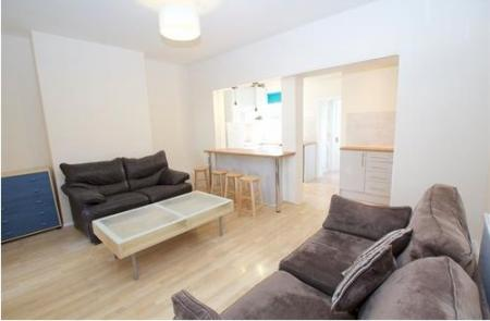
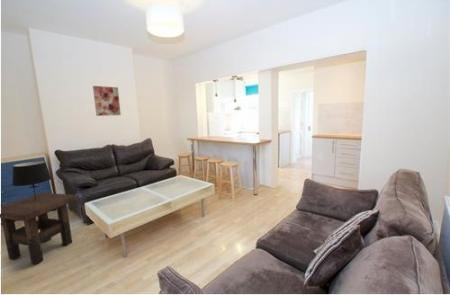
+ table lamp (32, 181)
+ side table (38, 226)
+ wall art (107, 101)
